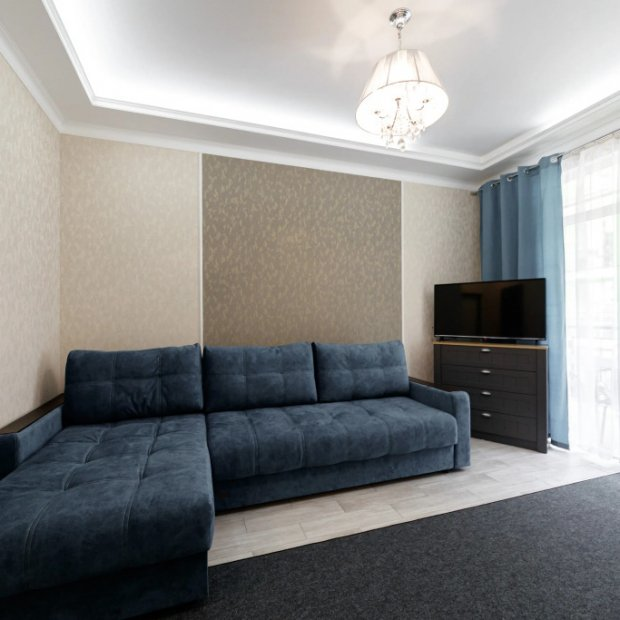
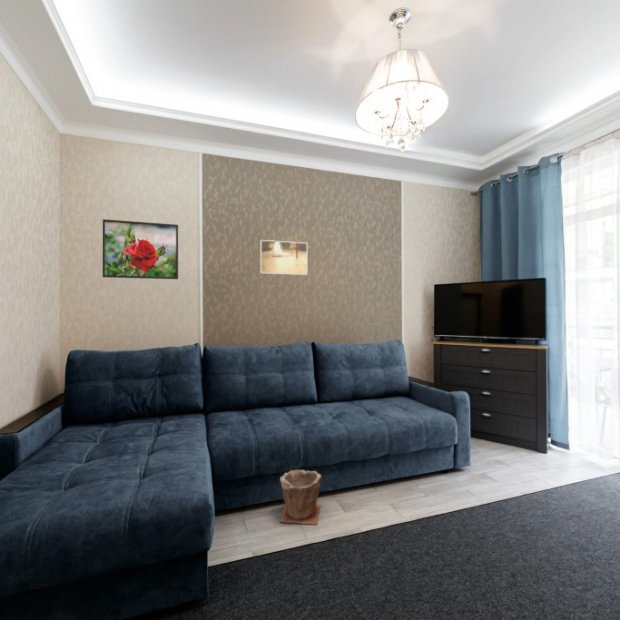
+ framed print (284, 257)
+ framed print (141, 250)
+ plant pot (300, 494)
